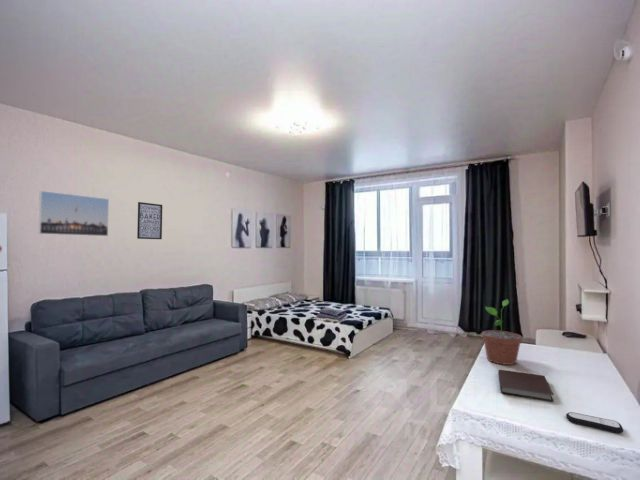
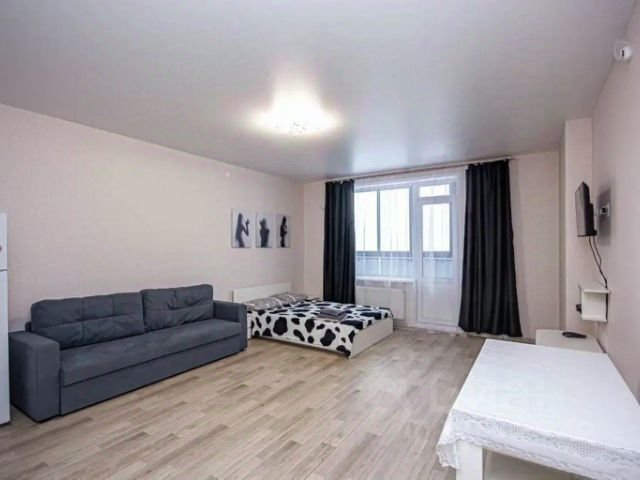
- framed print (76, 215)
- notebook (523, 383)
- potted plant (501, 330)
- wall art (150, 221)
- remote control (593, 421)
